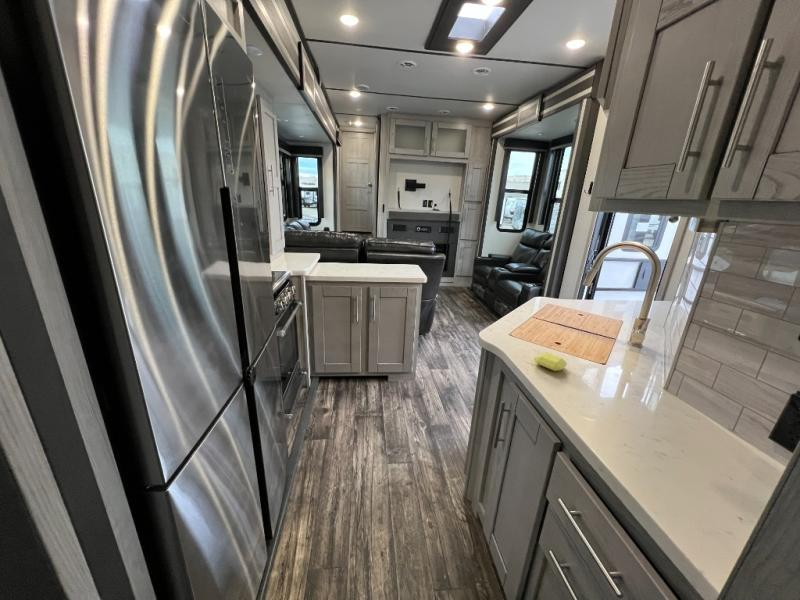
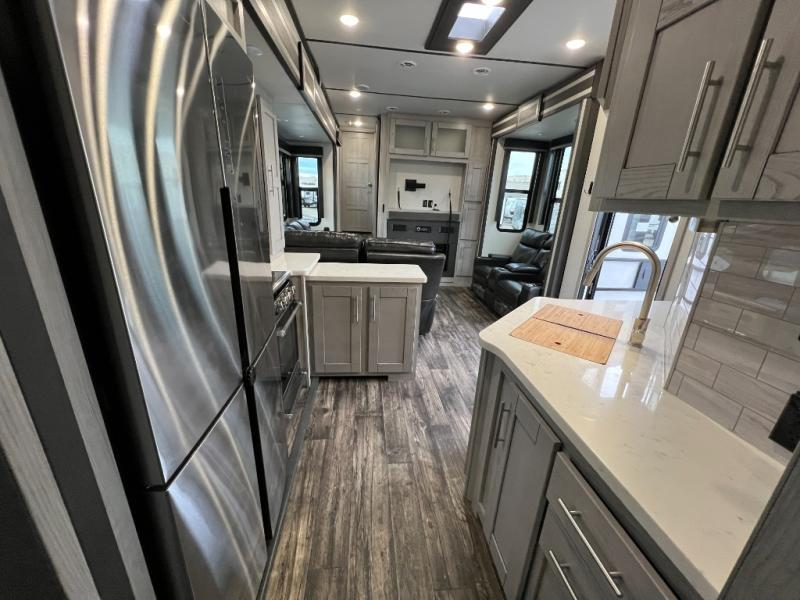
- soap bar (550, 361)
